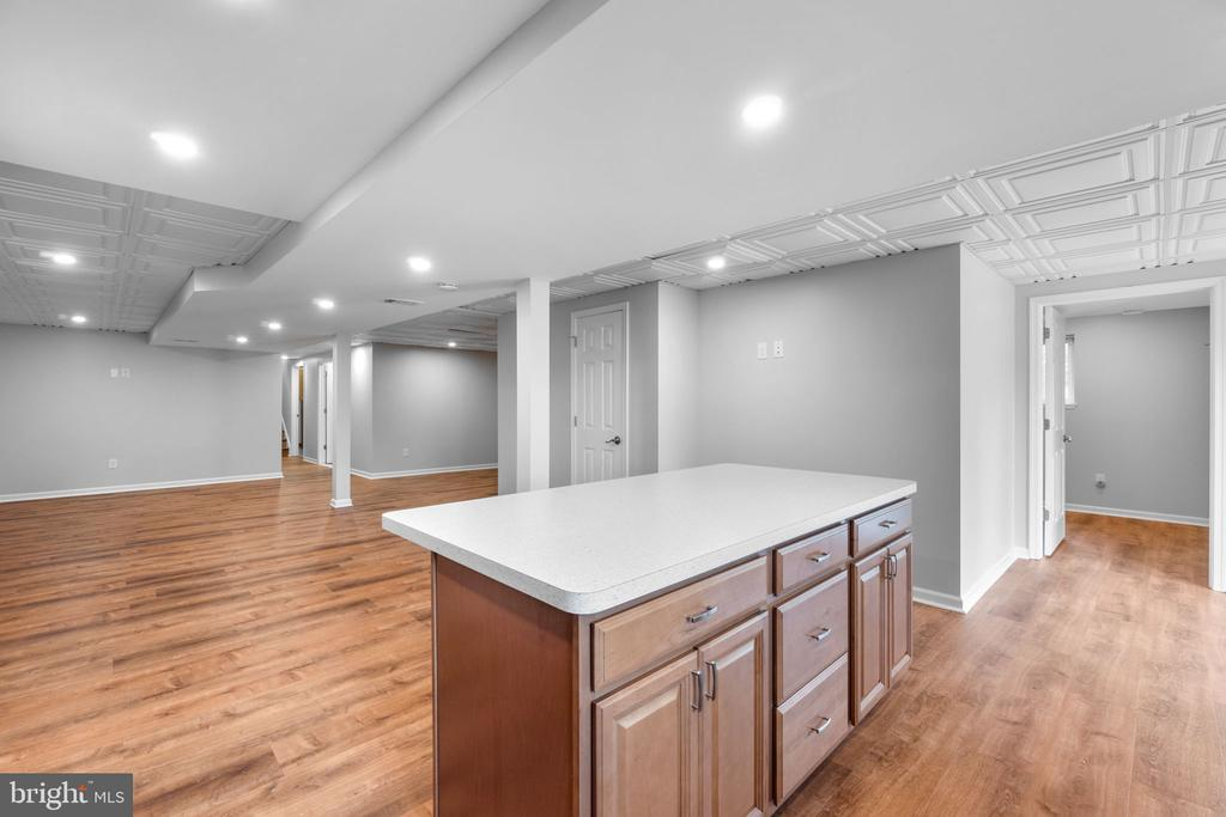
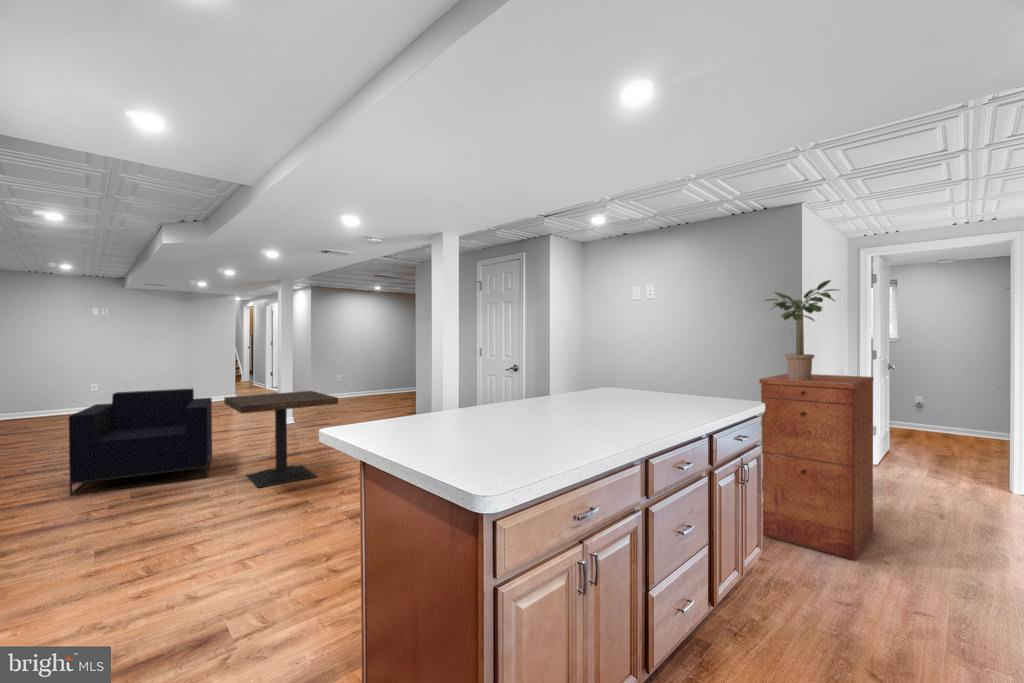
+ armchair (150, 434)
+ potted plant (802, 330)
+ side table (281, 436)
+ filing cabinet (817, 455)
